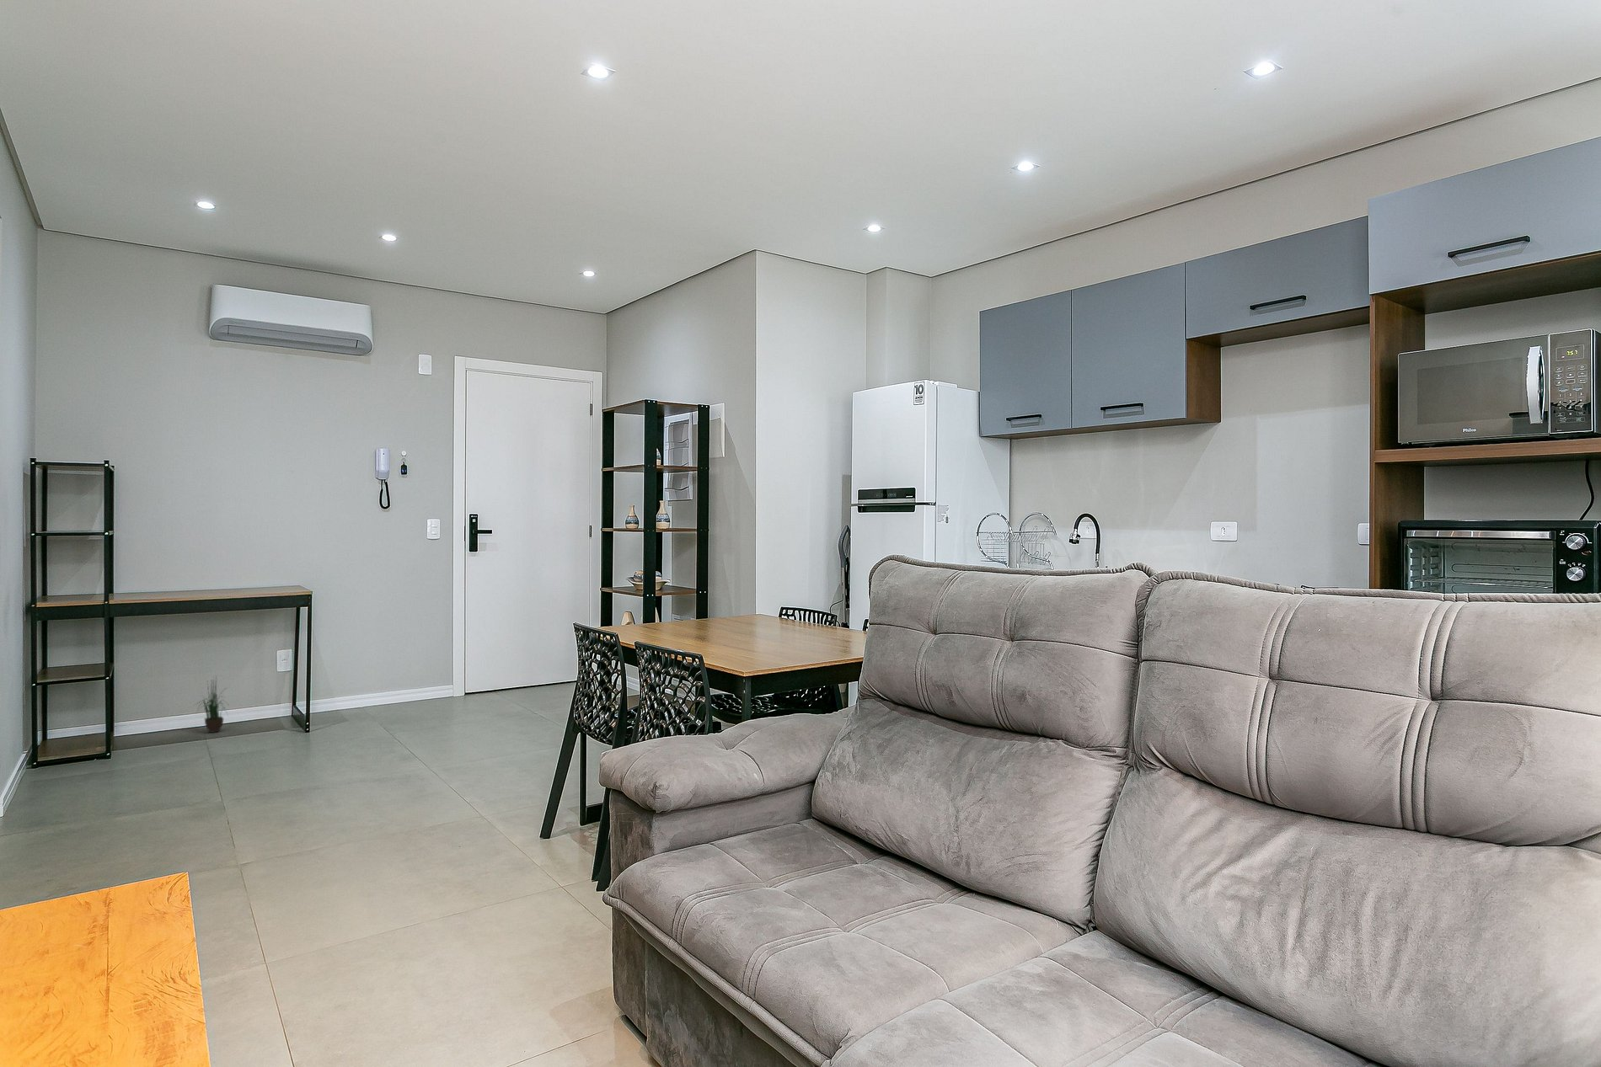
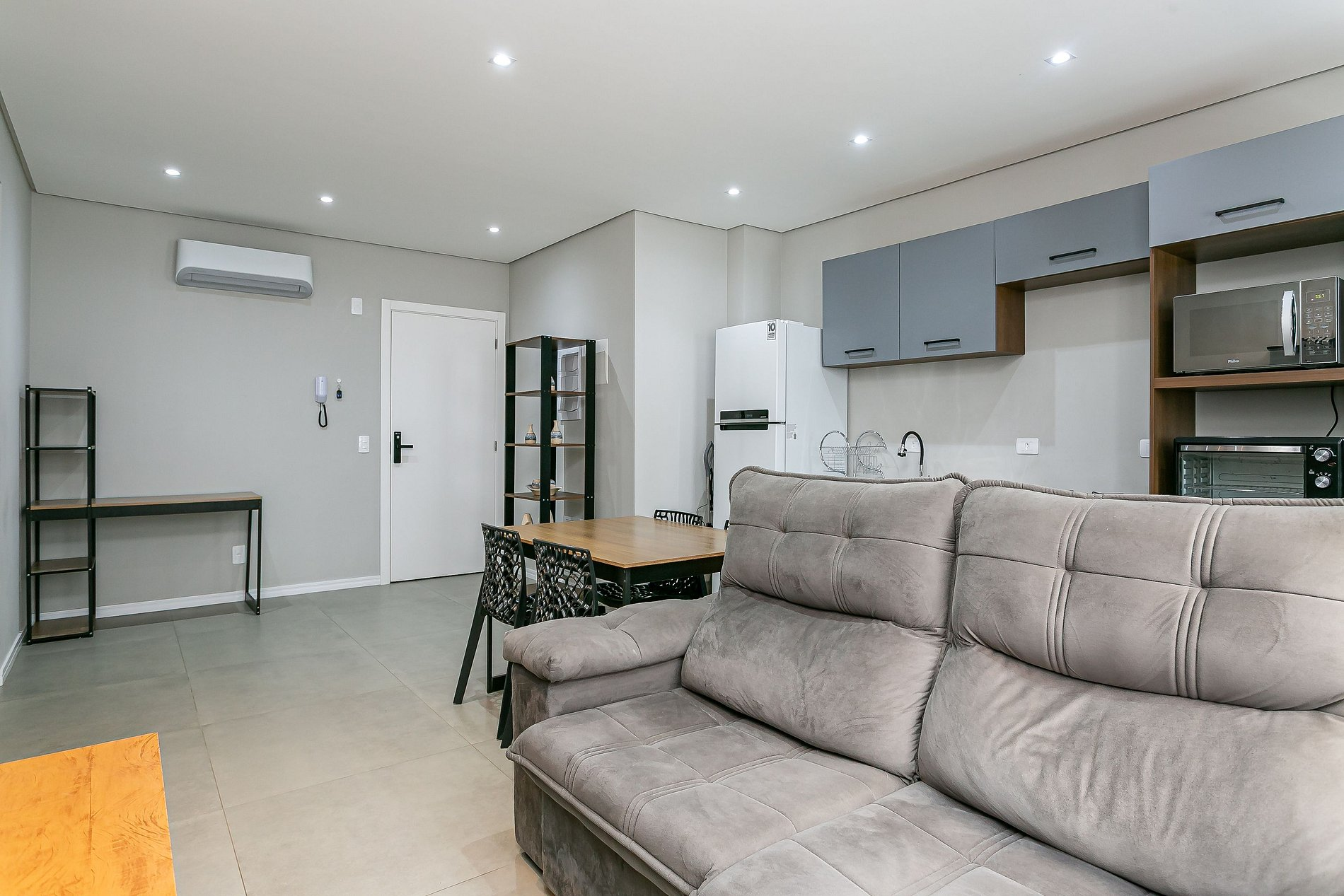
- potted plant (212, 700)
